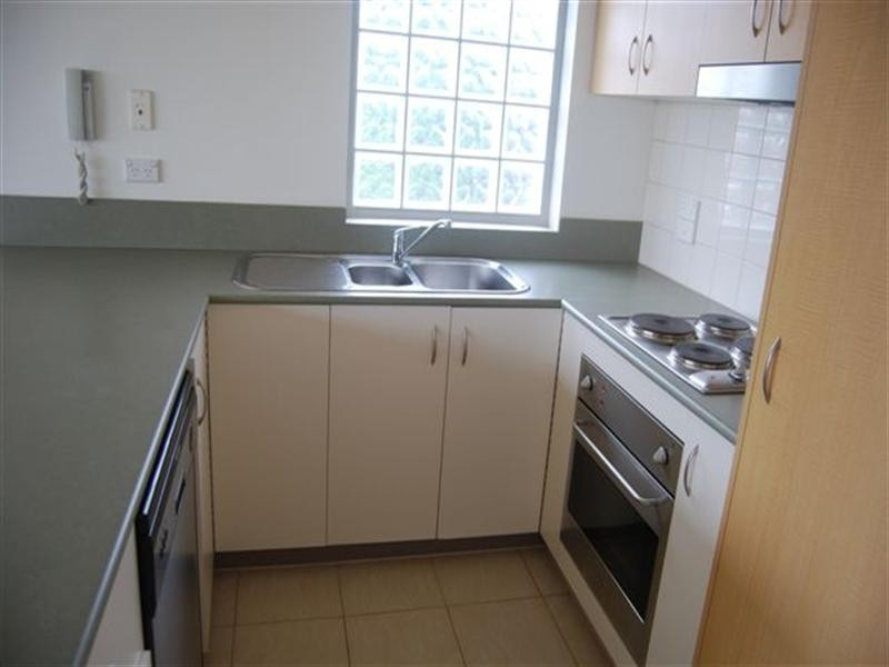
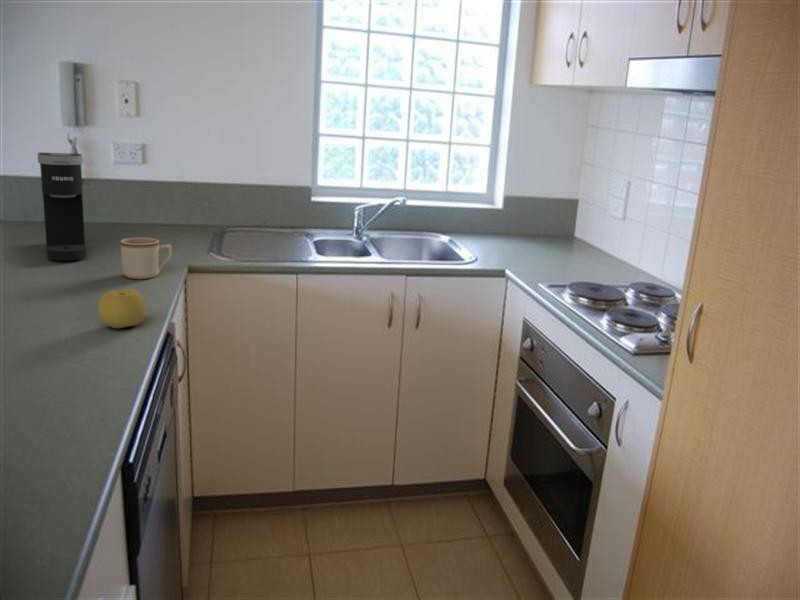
+ mug (146, 258)
+ coffee maker (63, 203)
+ fruit (122, 308)
